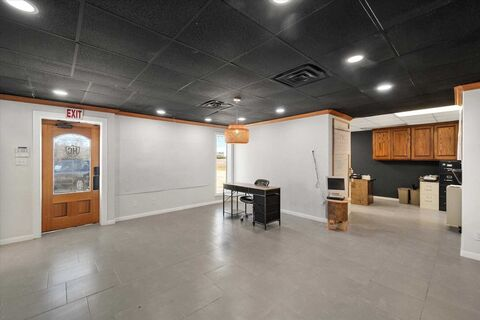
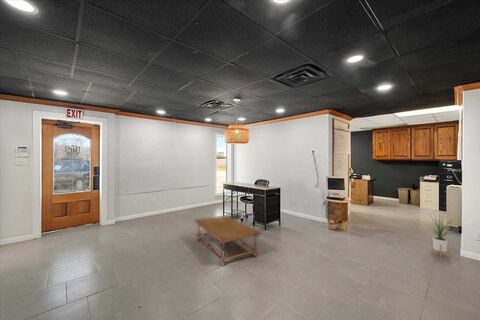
+ house plant (440, 233)
+ coffee table (224, 236)
